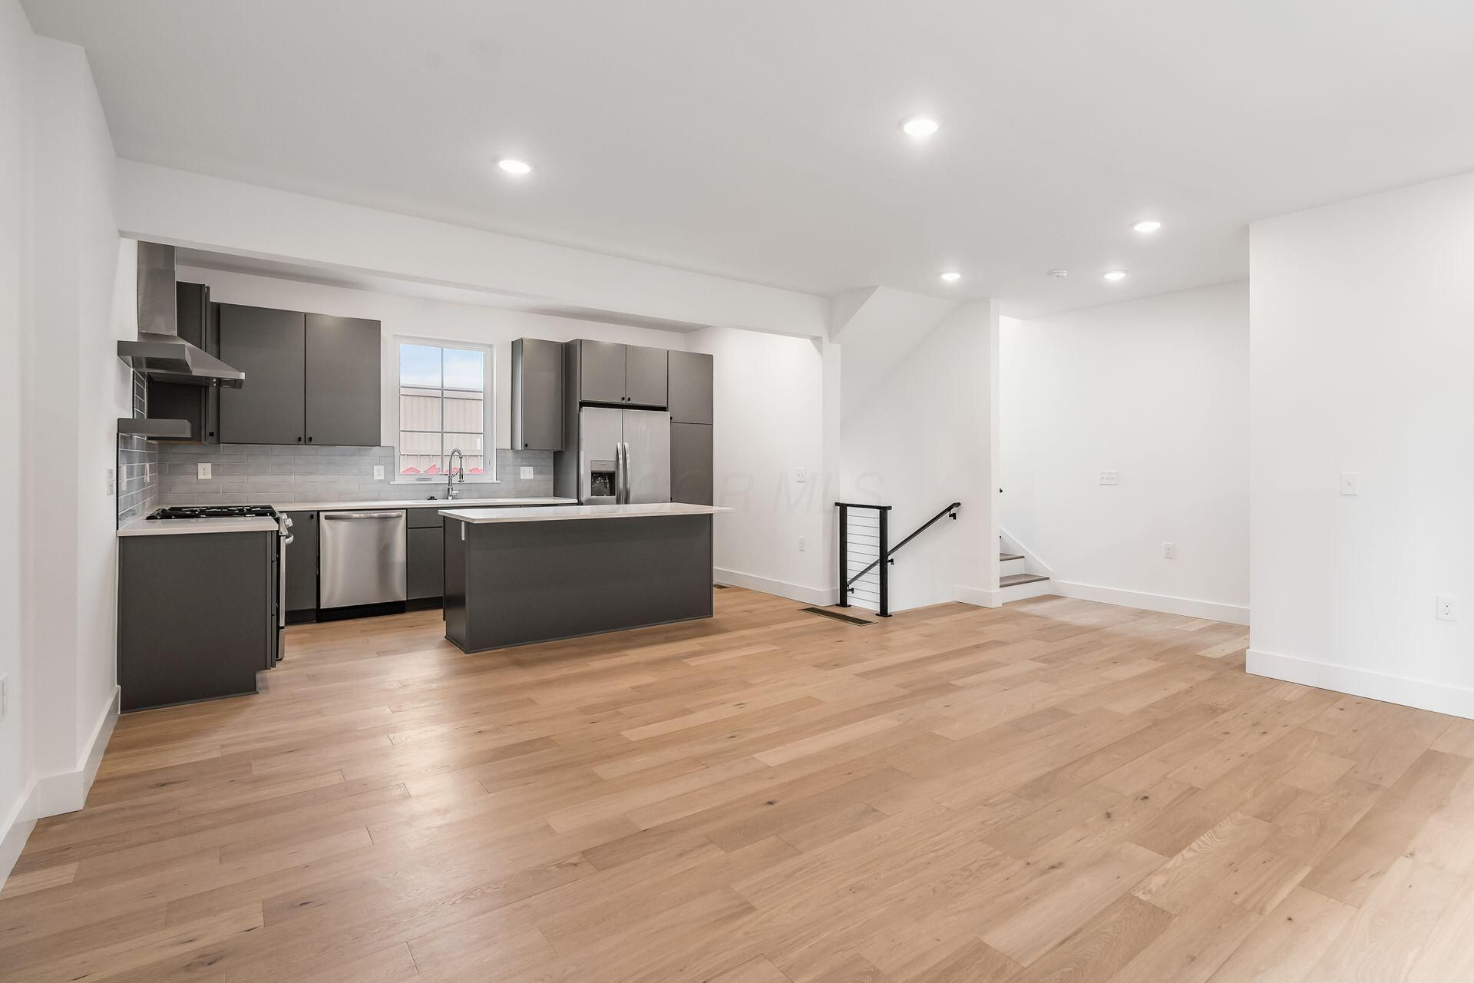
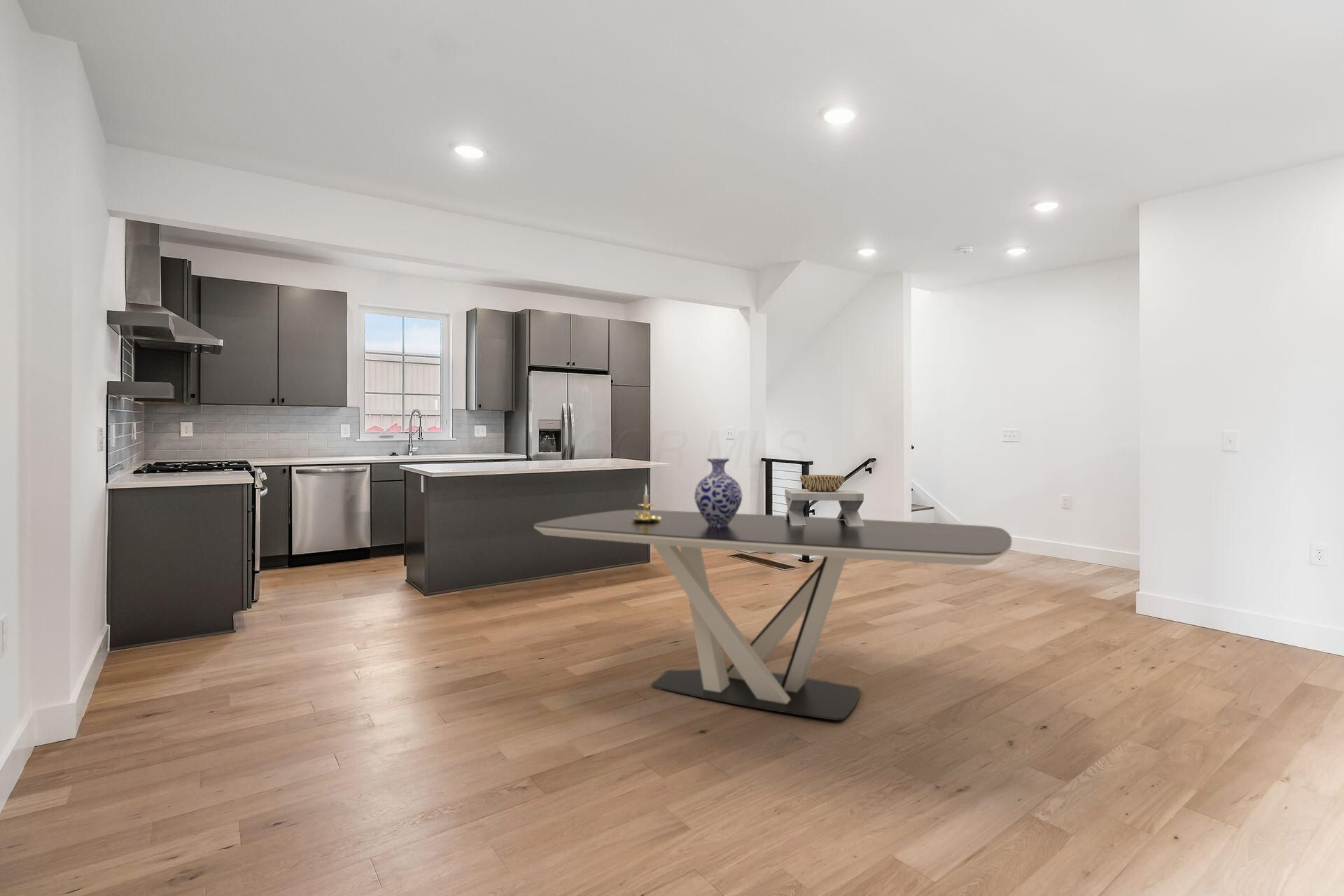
+ candle holder (645, 503)
+ decorative bowl (822, 498)
+ vase (718, 491)
+ dining table (772, 618)
